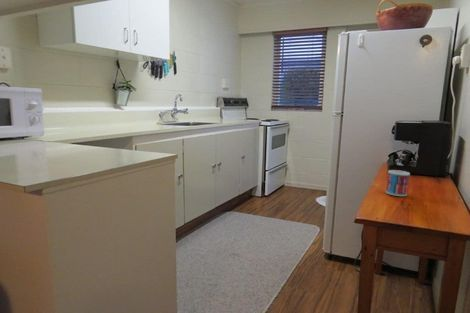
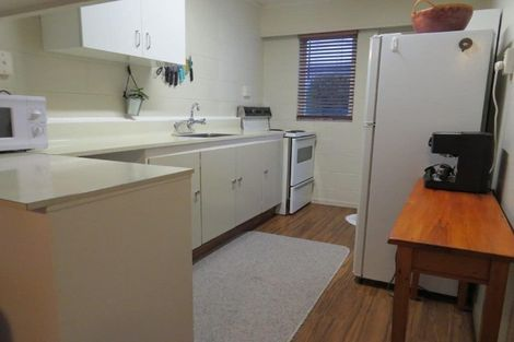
- mug (397, 182)
